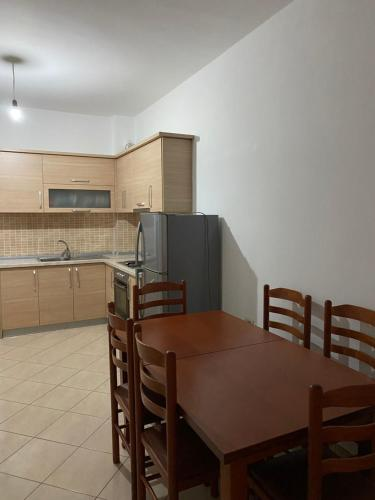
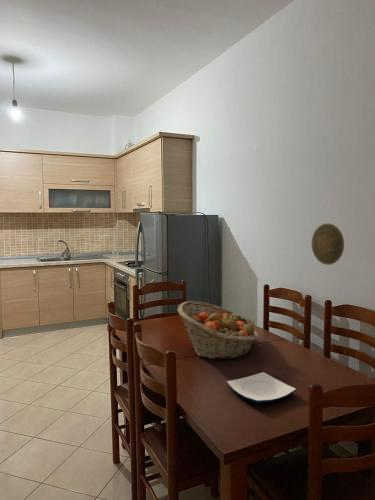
+ decorative plate (325, 244)
+ plate (260, 388)
+ fruit basket (217, 326)
